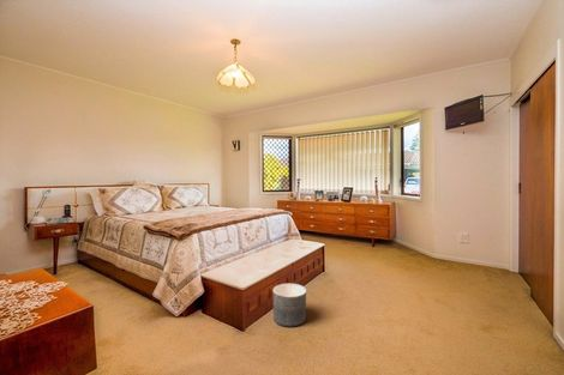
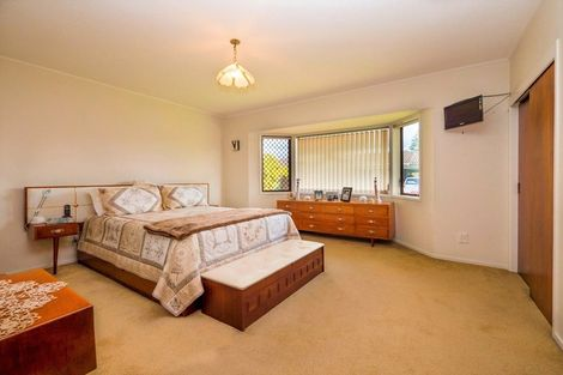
- planter (289, 303)
